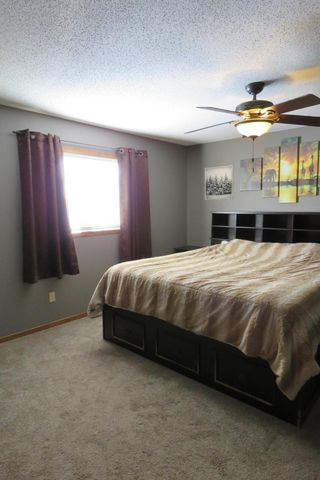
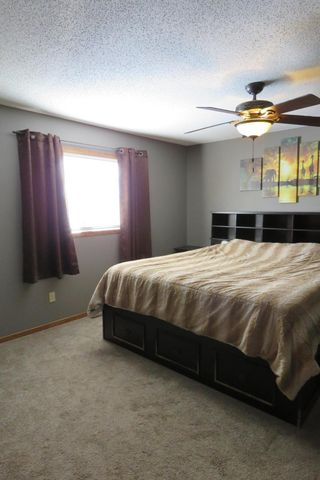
- wall art (218, 183)
